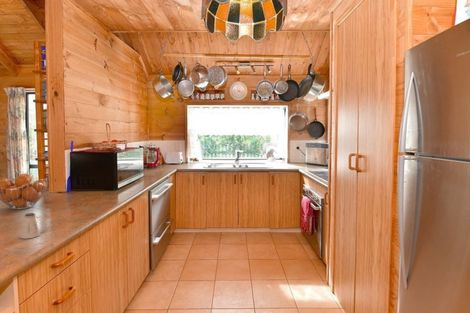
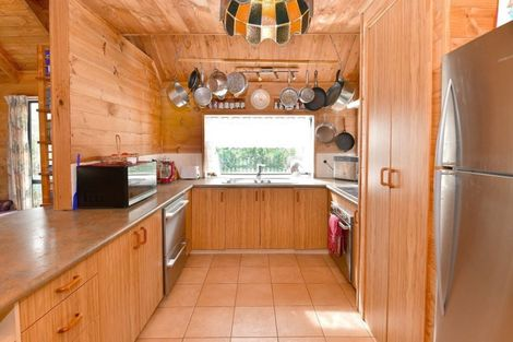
- saltshaker (30, 224)
- fruit basket (21, 190)
